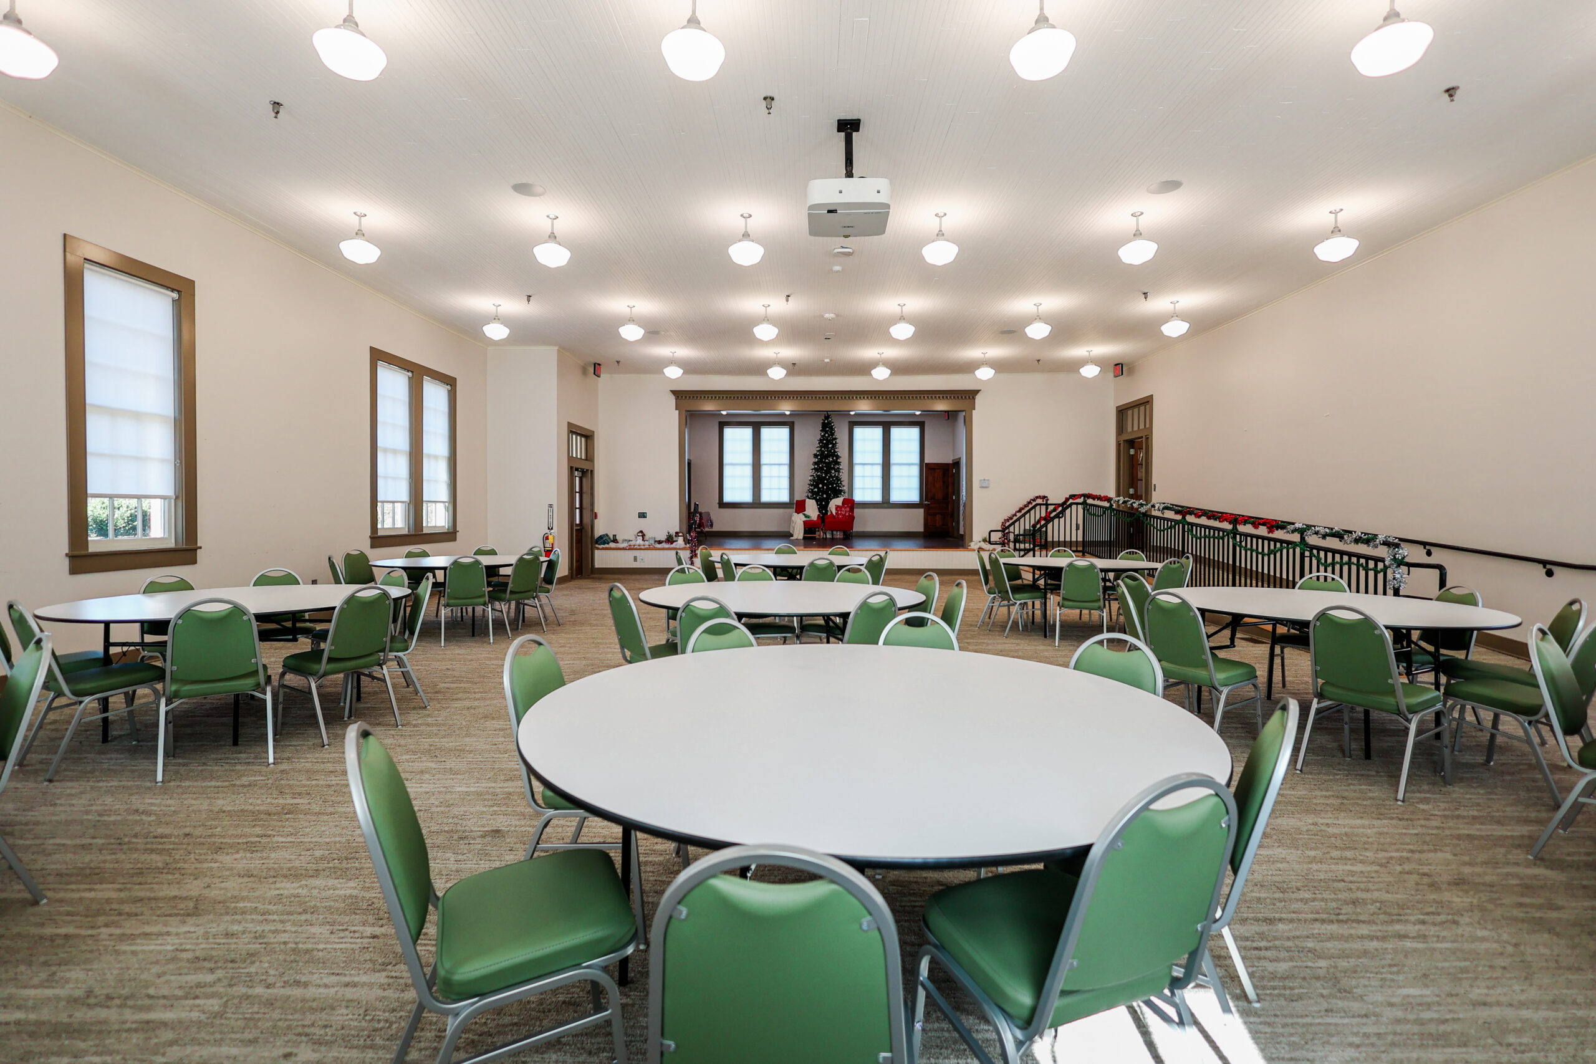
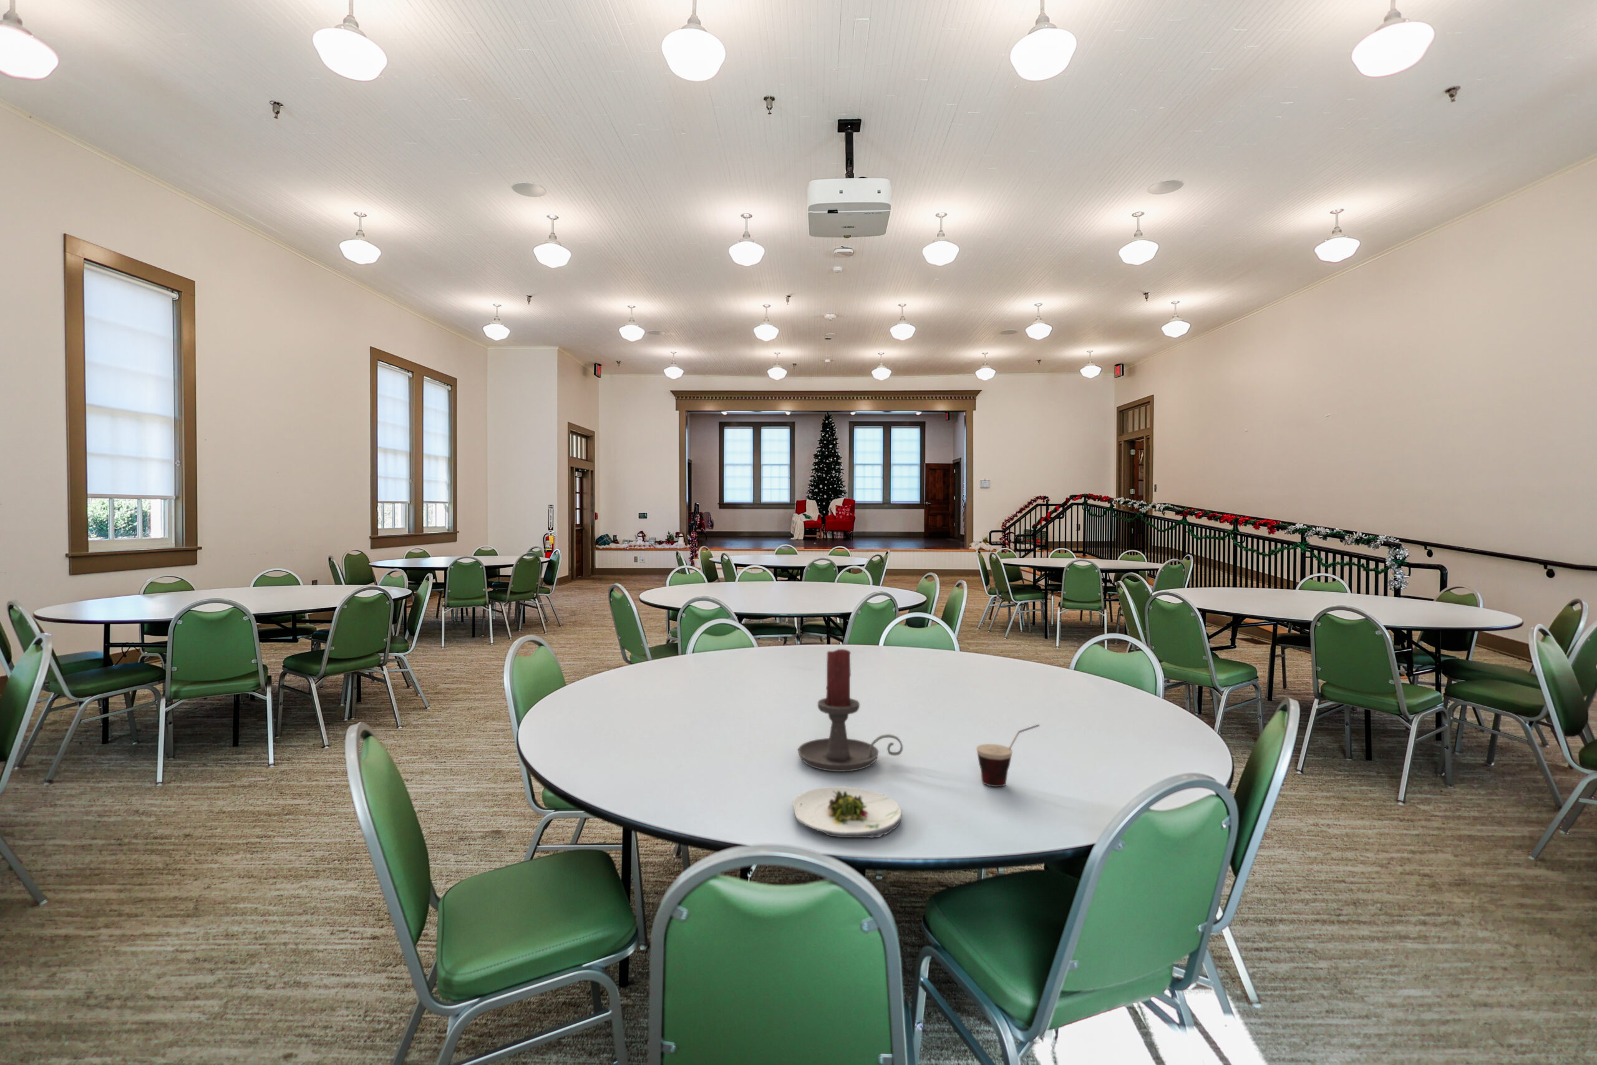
+ salad plate (847, 804)
+ candle holder (851, 704)
+ cup (1008, 754)
